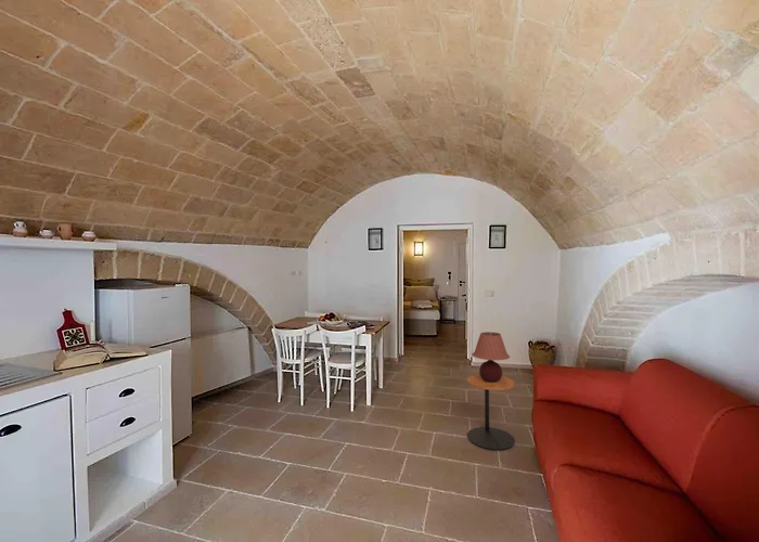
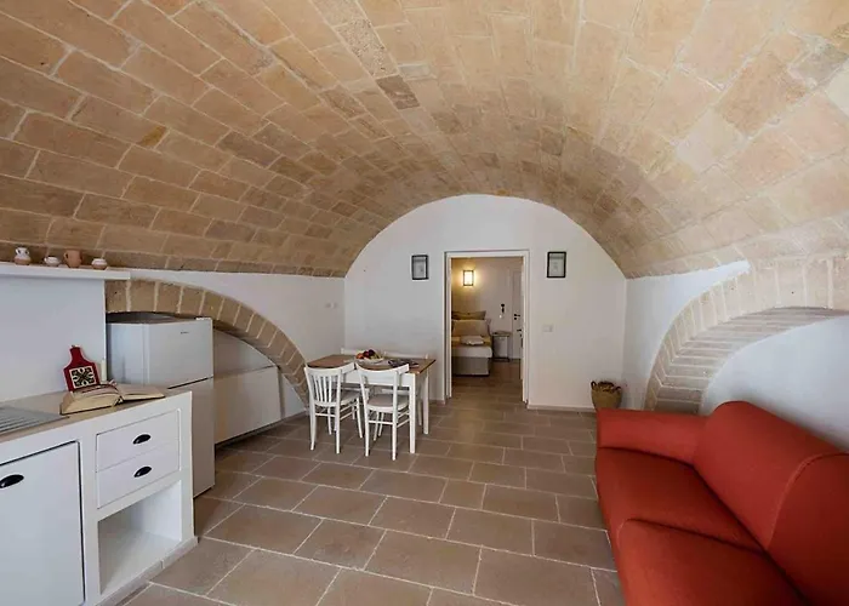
- side table (488, 409)
- table lamp (490, 356)
